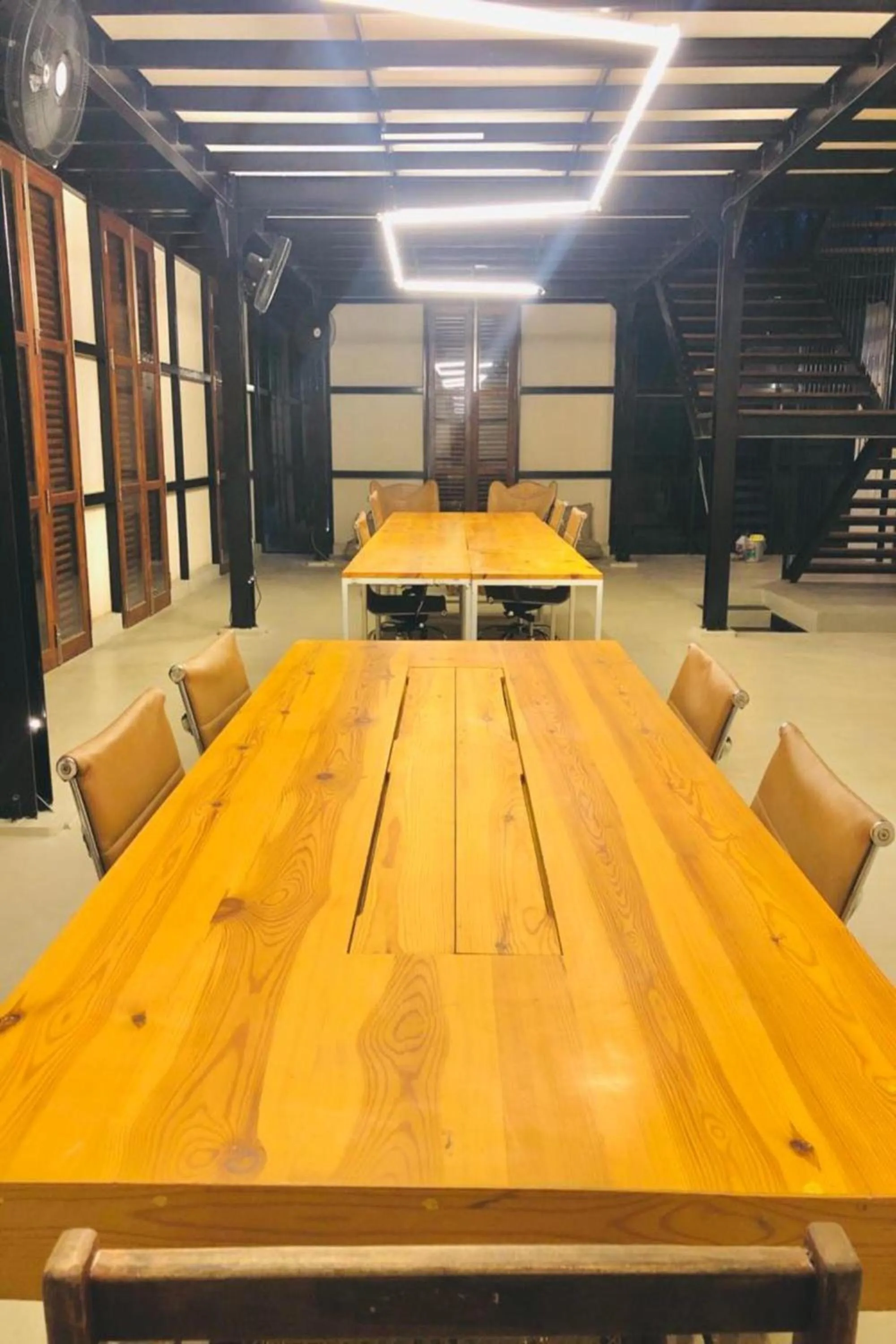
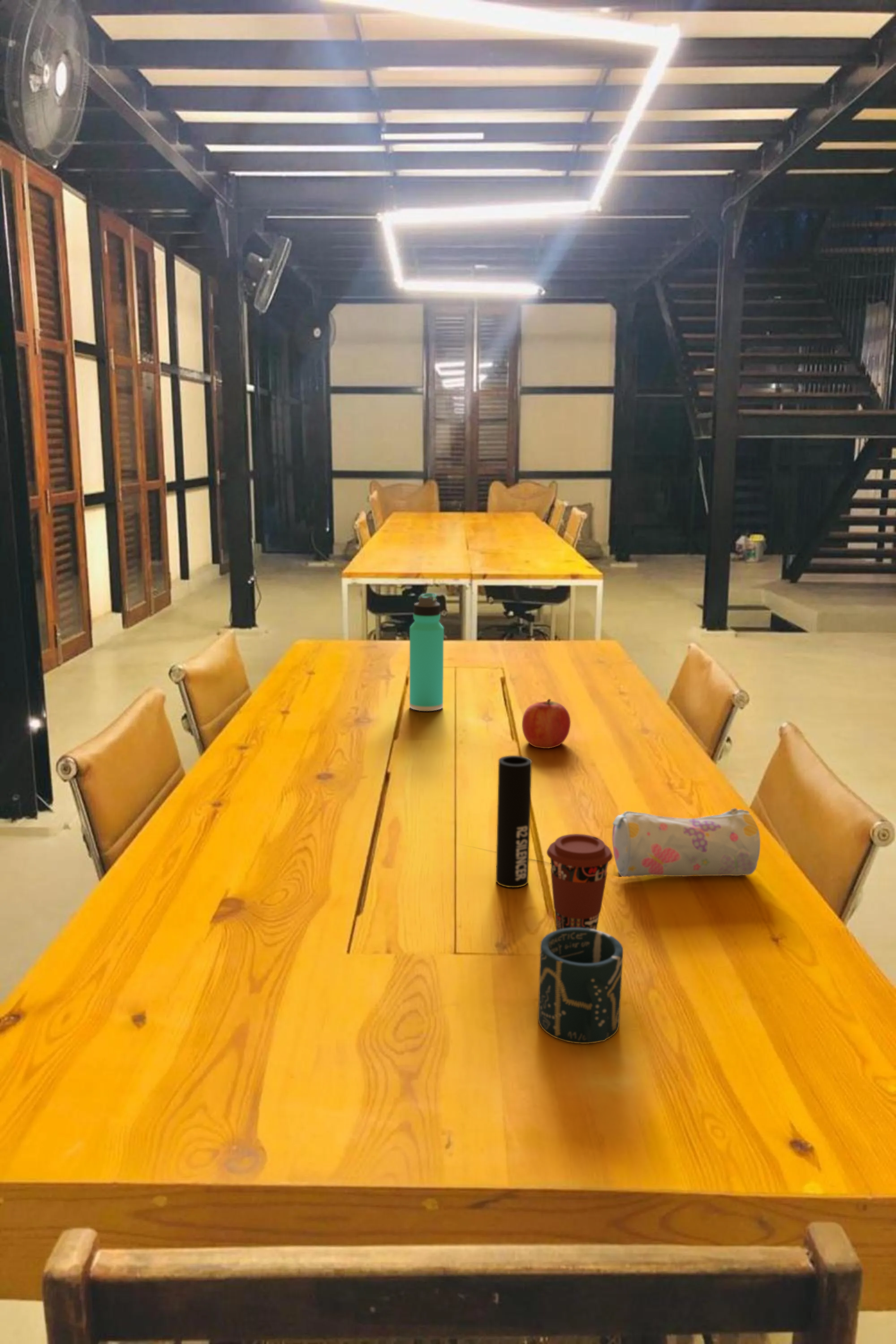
+ thermos bottle (426, 651)
+ cup (514, 821)
+ coffee cup (578, 887)
+ fruit (546, 721)
+ pencil case (685, 843)
+ cup (584, 991)
